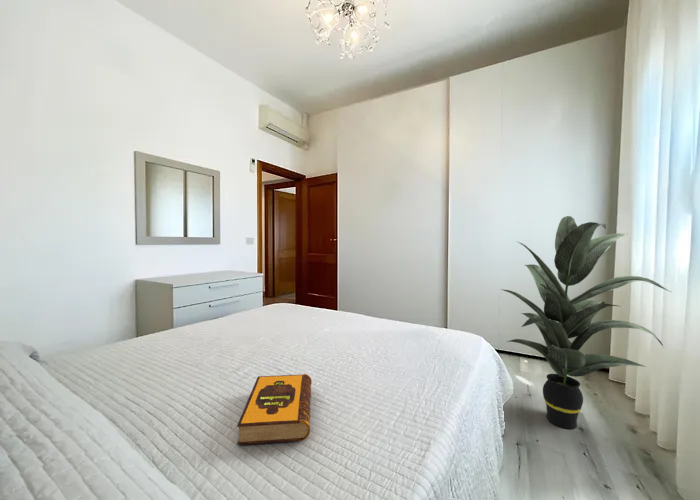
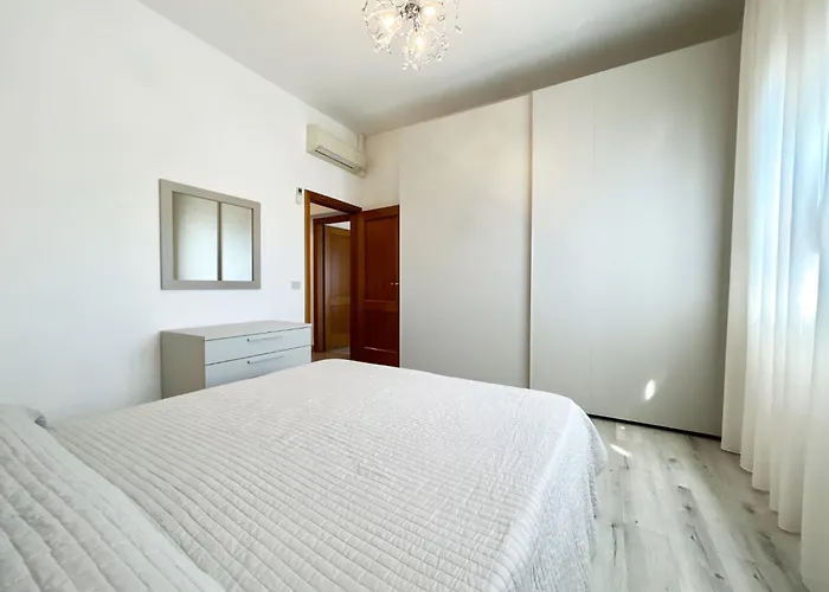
- hardback book (280, 403)
- indoor plant (570, 317)
